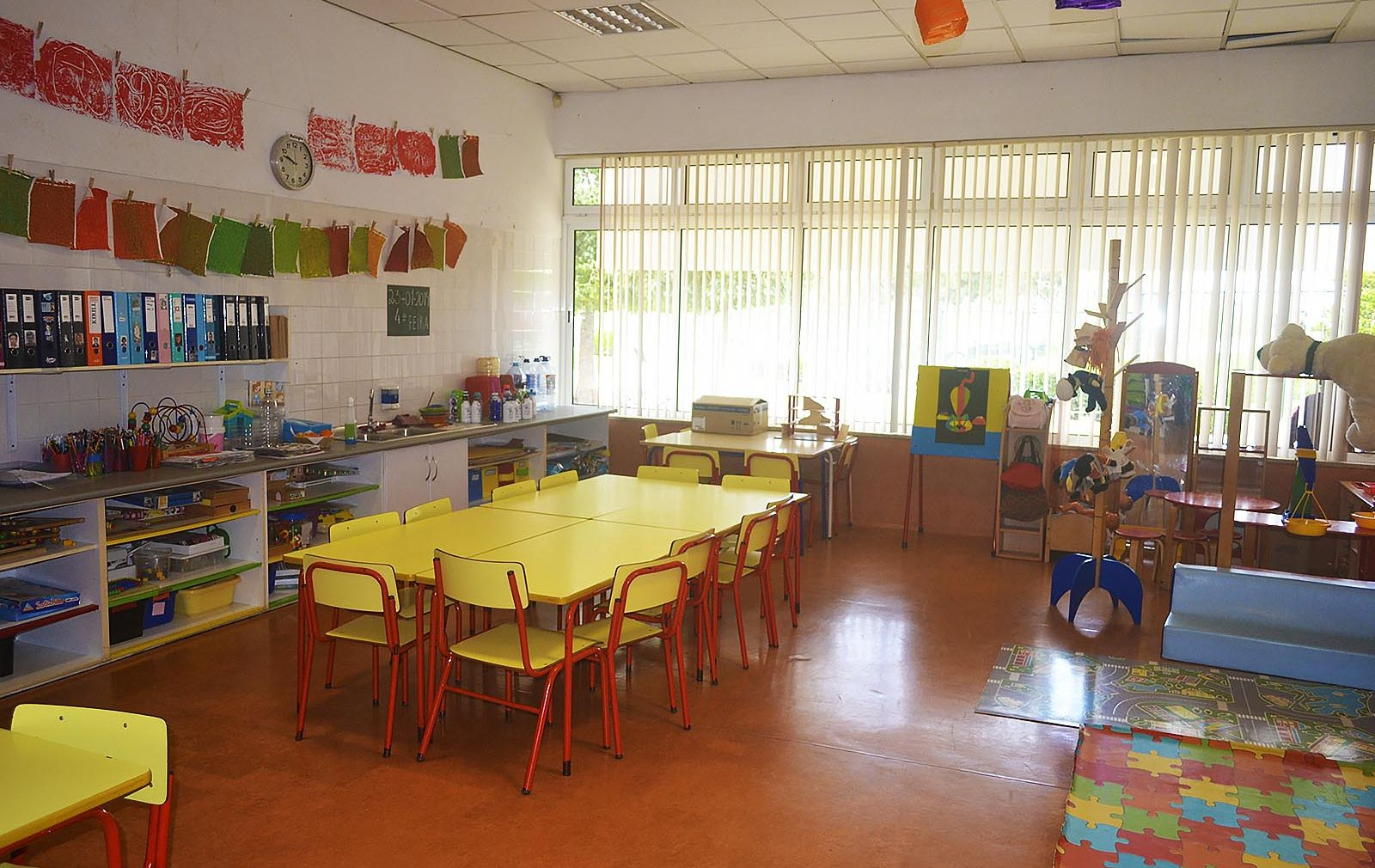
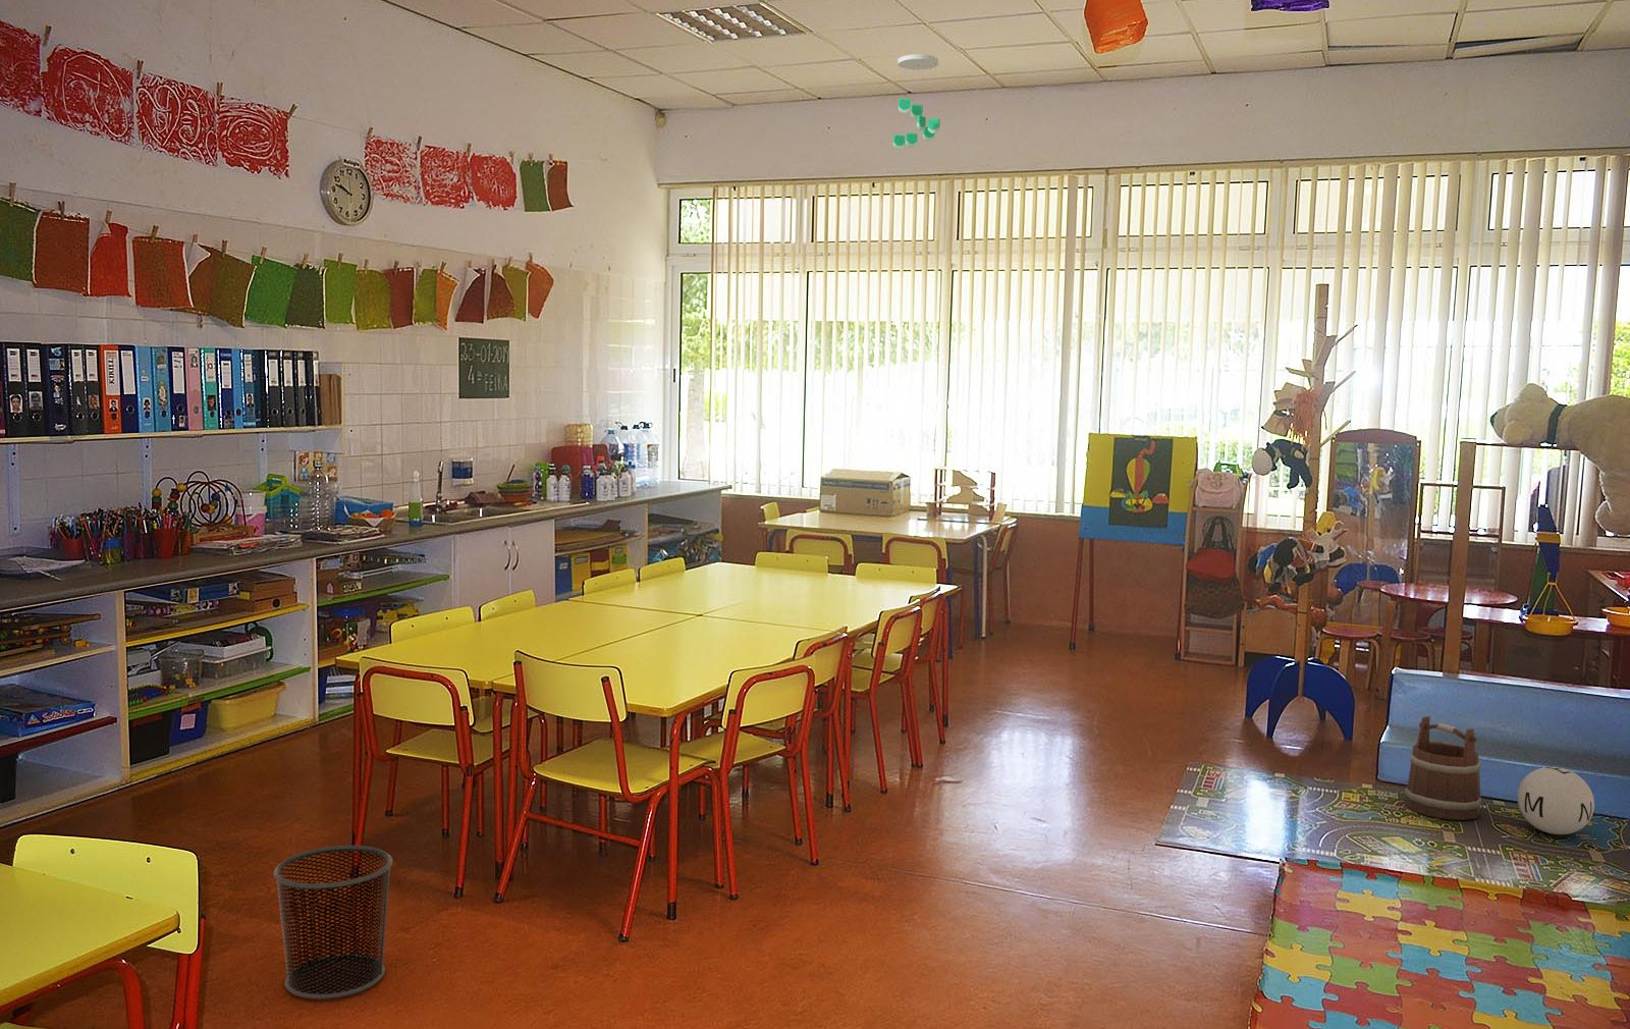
+ ceiling mobile (916, 106)
+ bucket (1445, 766)
+ ball (1554, 800)
+ waste bin (334, 921)
